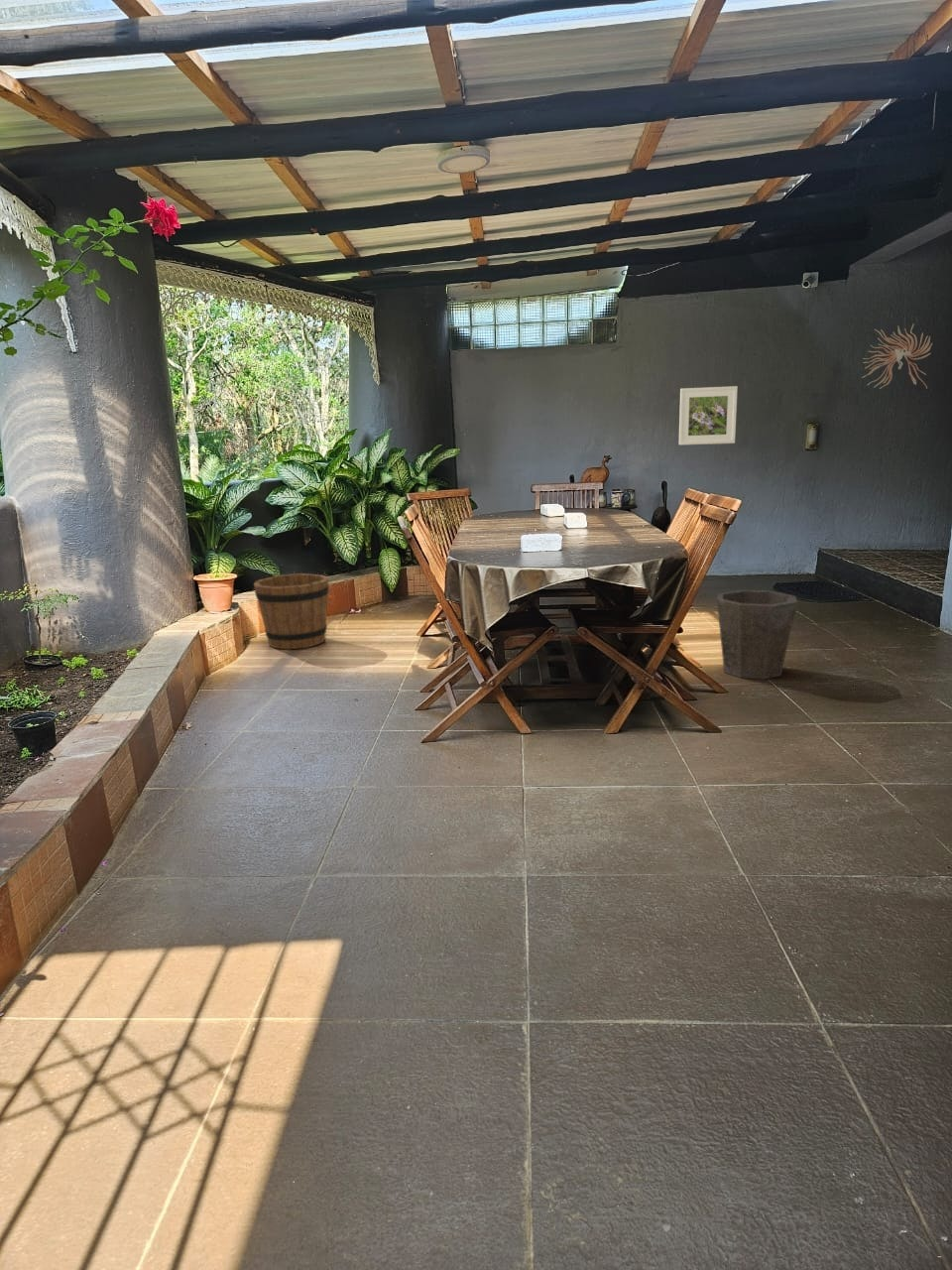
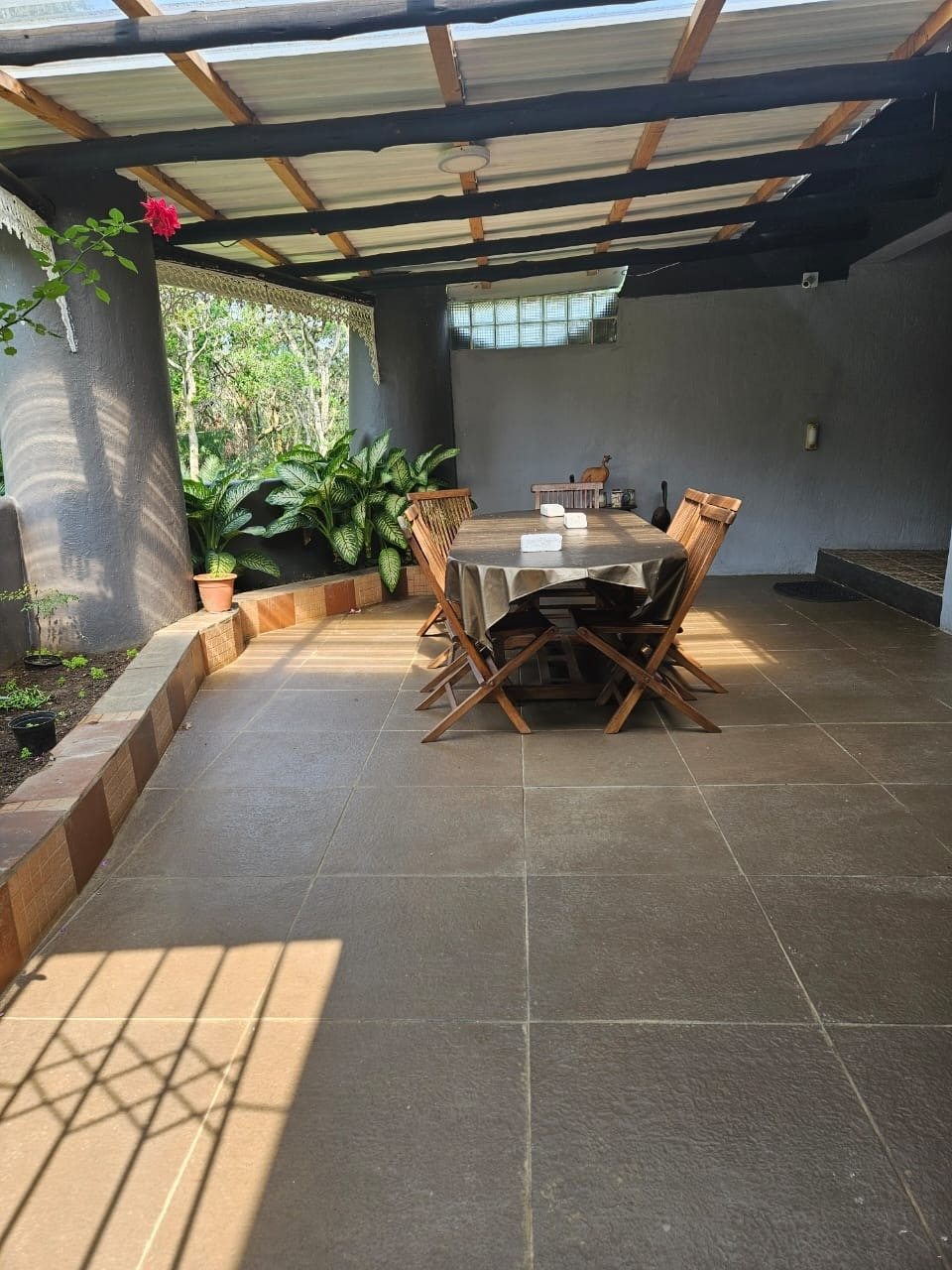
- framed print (707, 416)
- bucket (294, 611)
- wall sculpture (896, 357)
- waste bin (754, 634)
